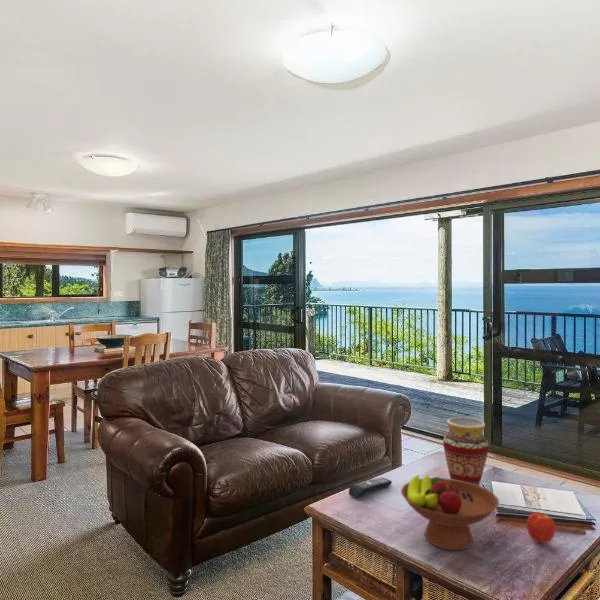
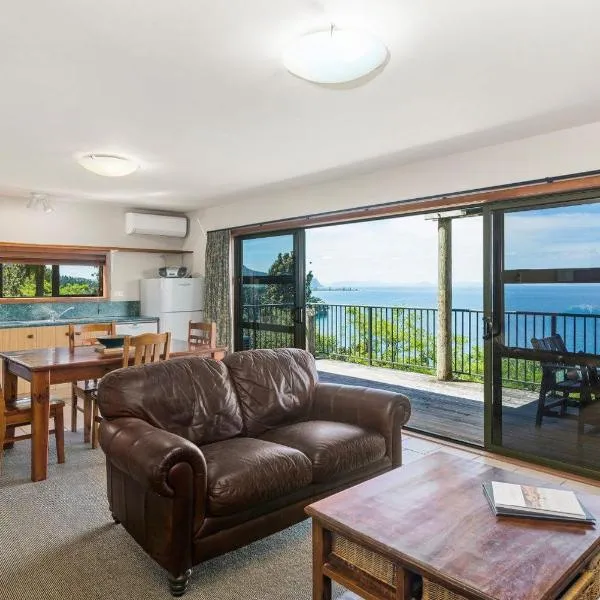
- apple (540, 527)
- vase (465, 457)
- remote control (370, 485)
- fruit bowl (448, 508)
